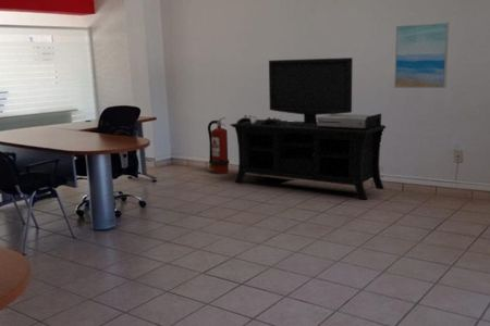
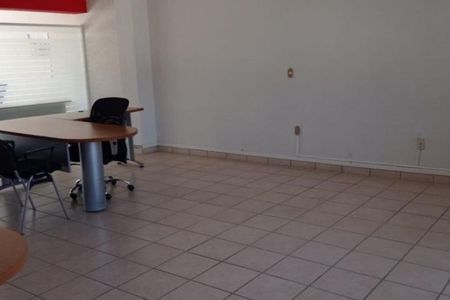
- media console (305, 124)
- fire extinguisher (217, 145)
- wall art (420, 55)
